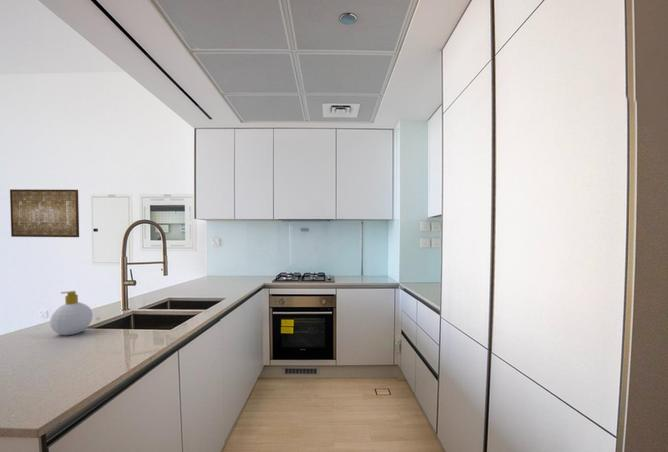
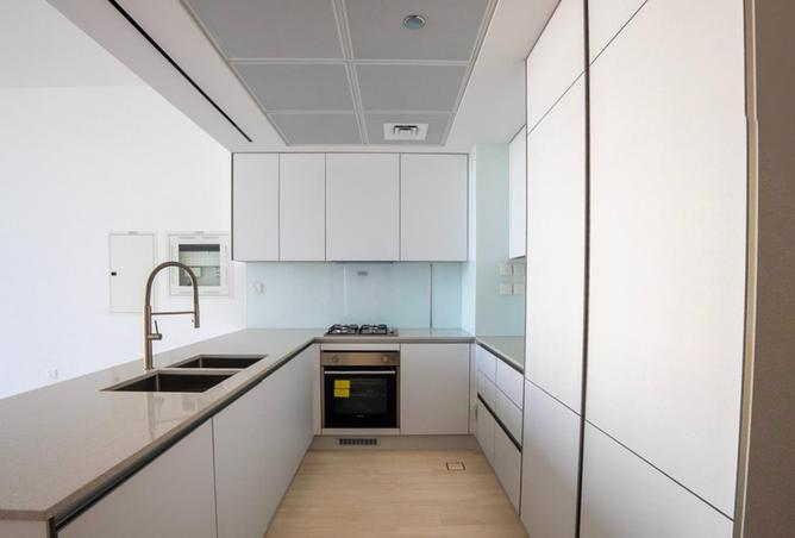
- wall art (44, 213)
- soap bottle (72, 311)
